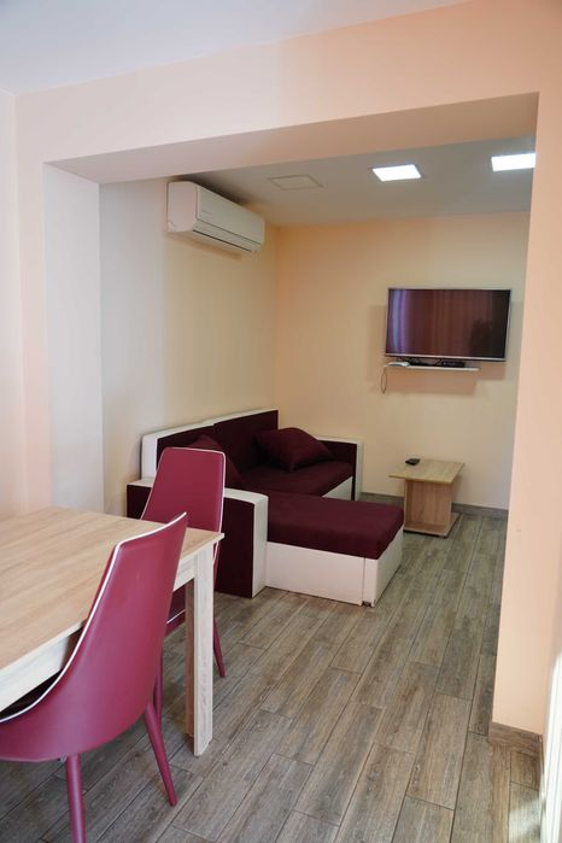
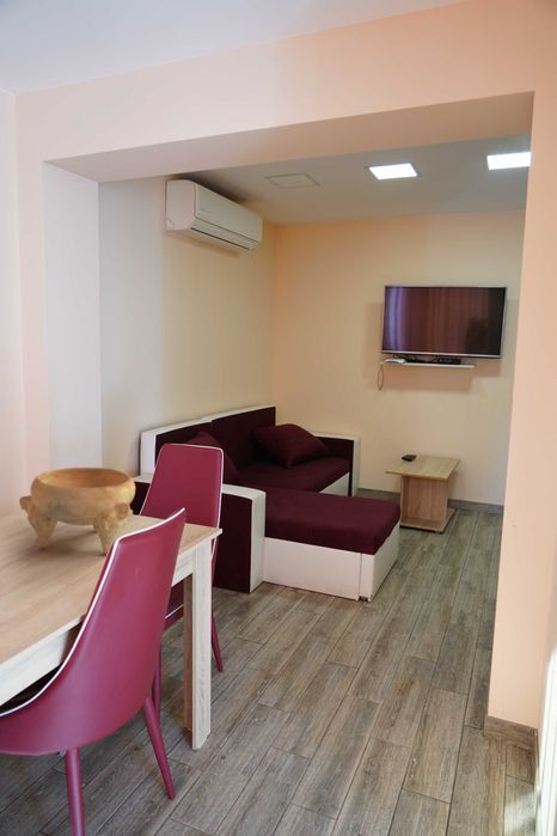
+ decorative bowl (84, 511)
